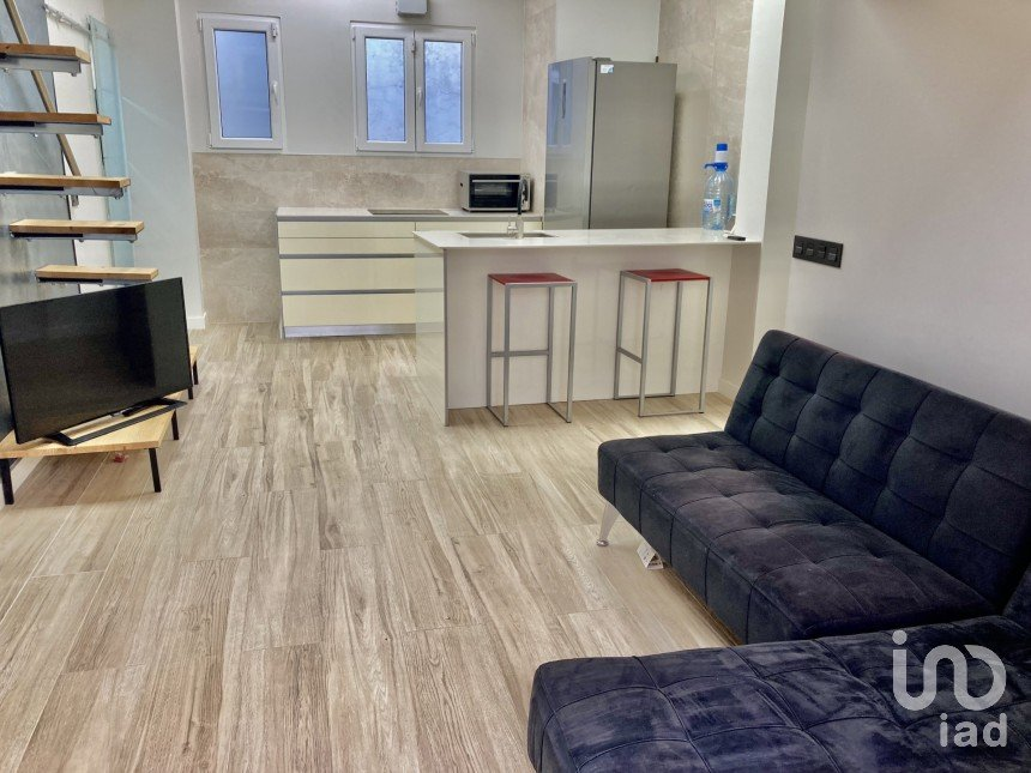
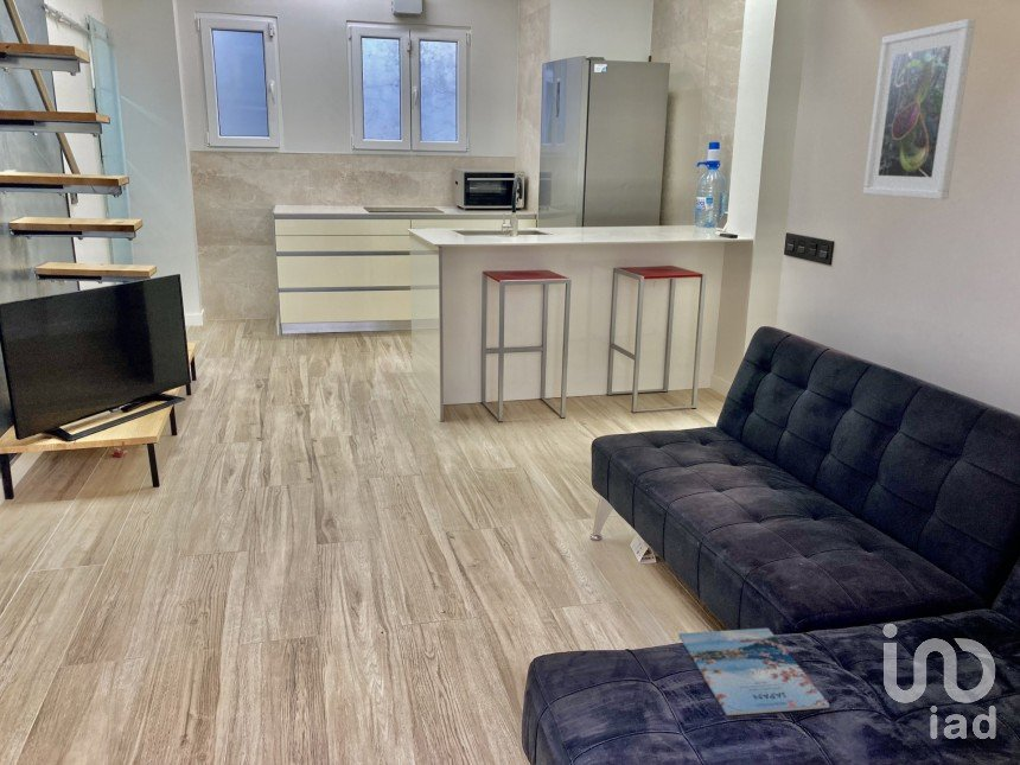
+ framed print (913, 114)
+ magazine (748, 668)
